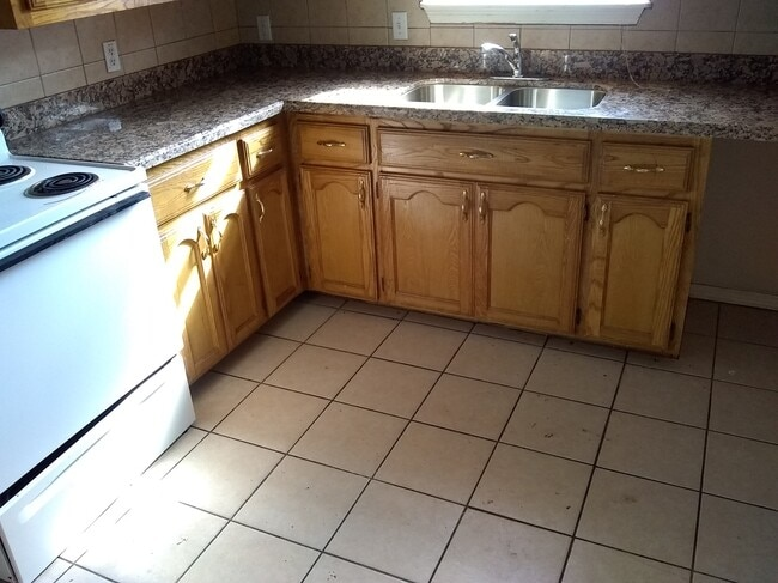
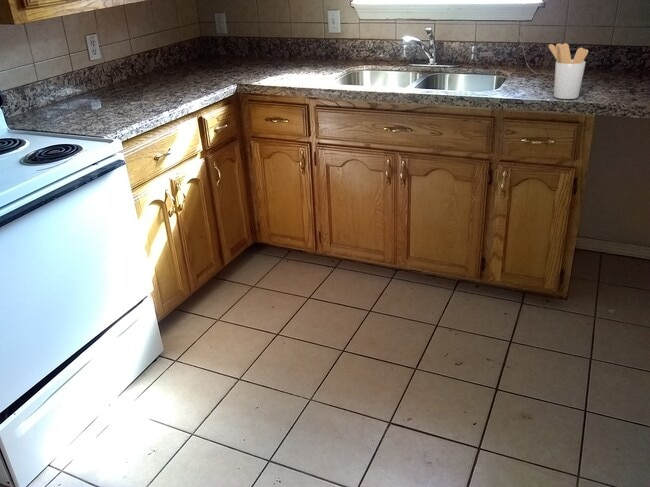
+ utensil holder (564, 69)
